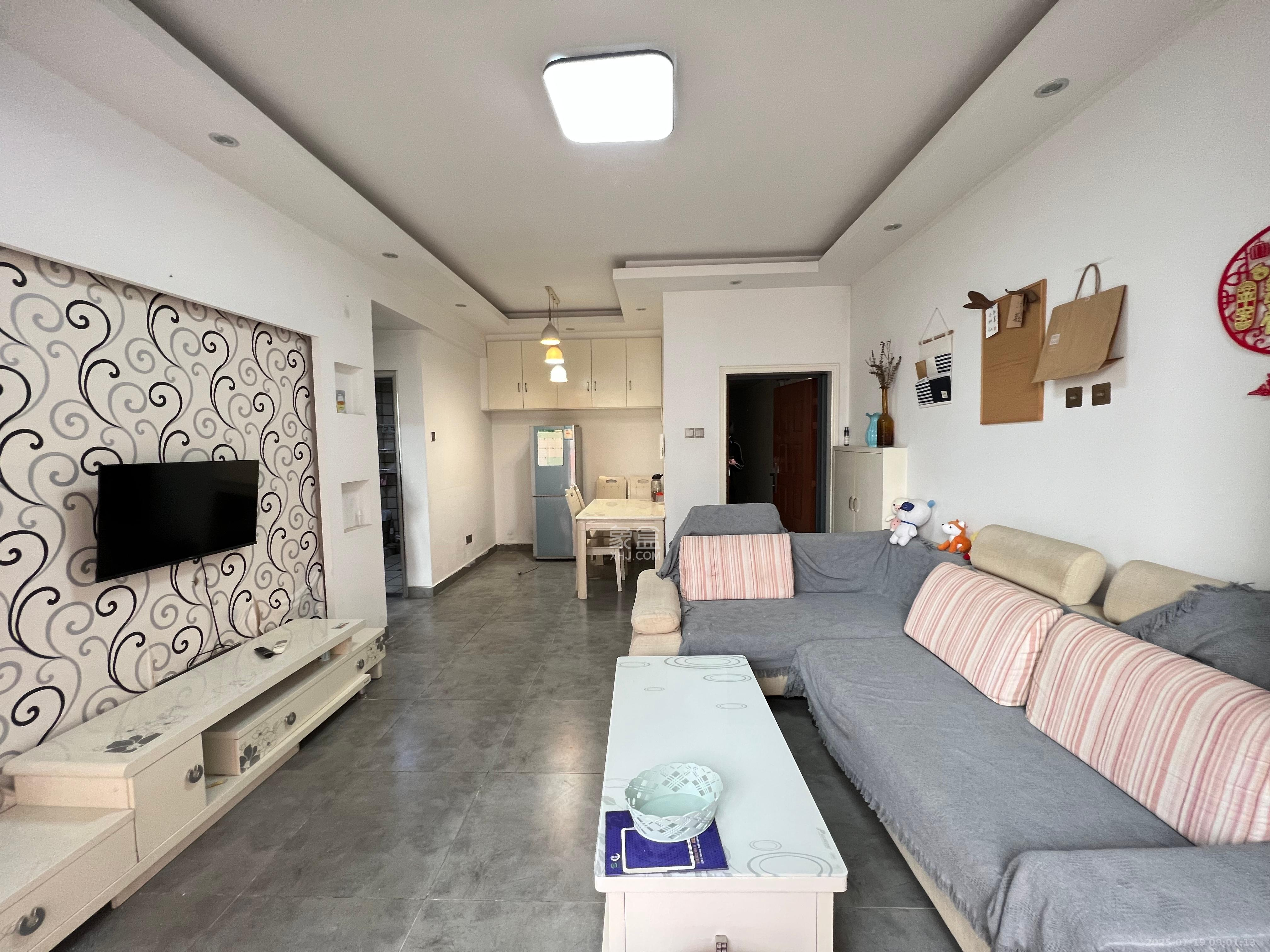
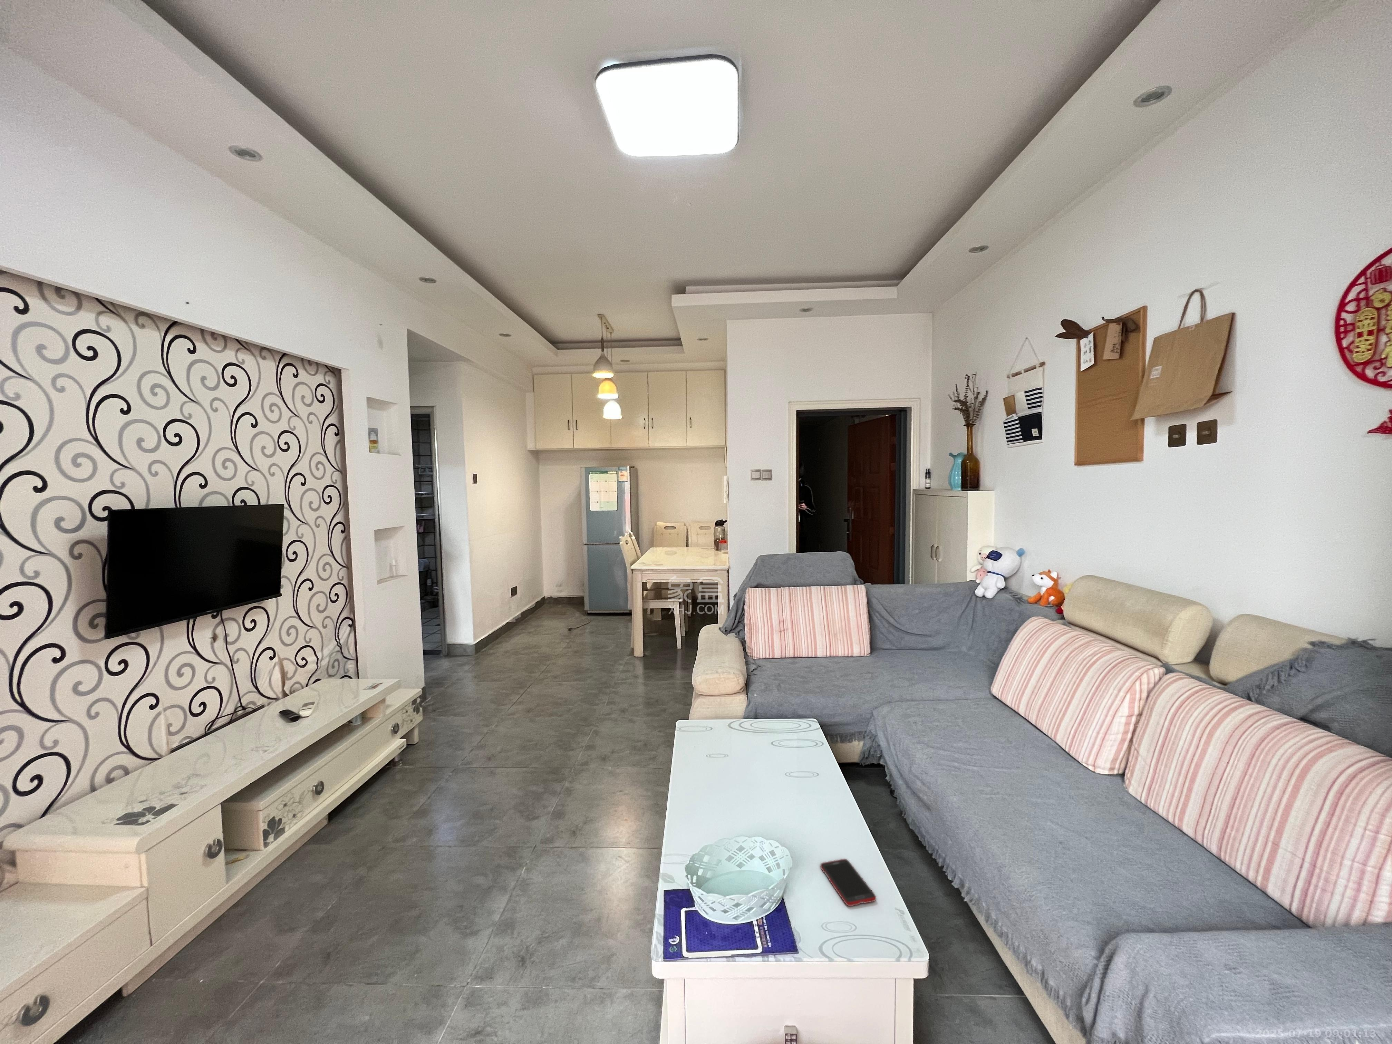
+ cell phone (847, 881)
